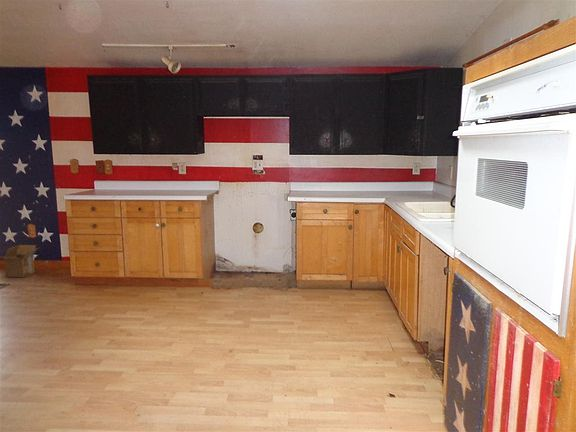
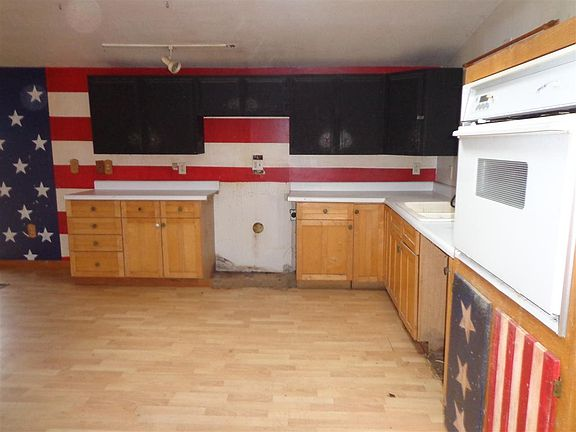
- cardboard box (21, 261)
